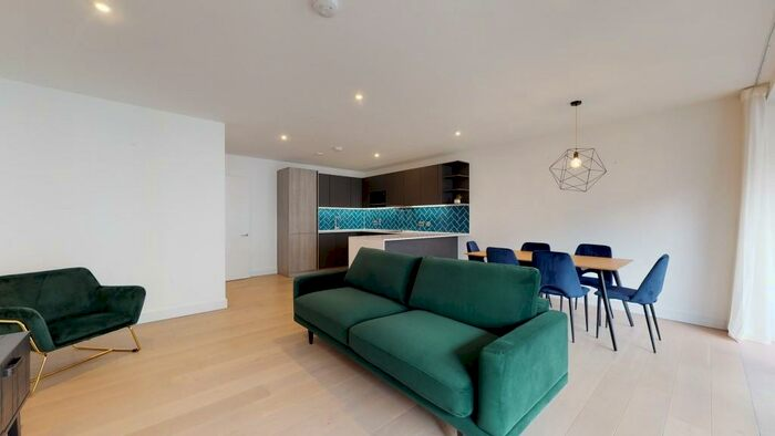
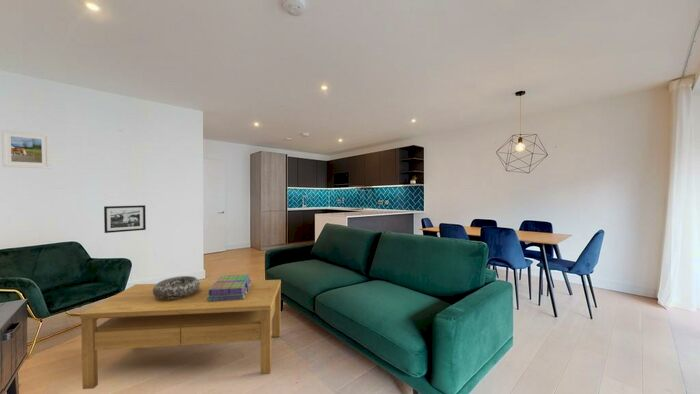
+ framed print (26, 150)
+ picture frame (125, 218)
+ coffee table (197, 325)
+ stack of books (231, 286)
+ decorative bowl (177, 287)
